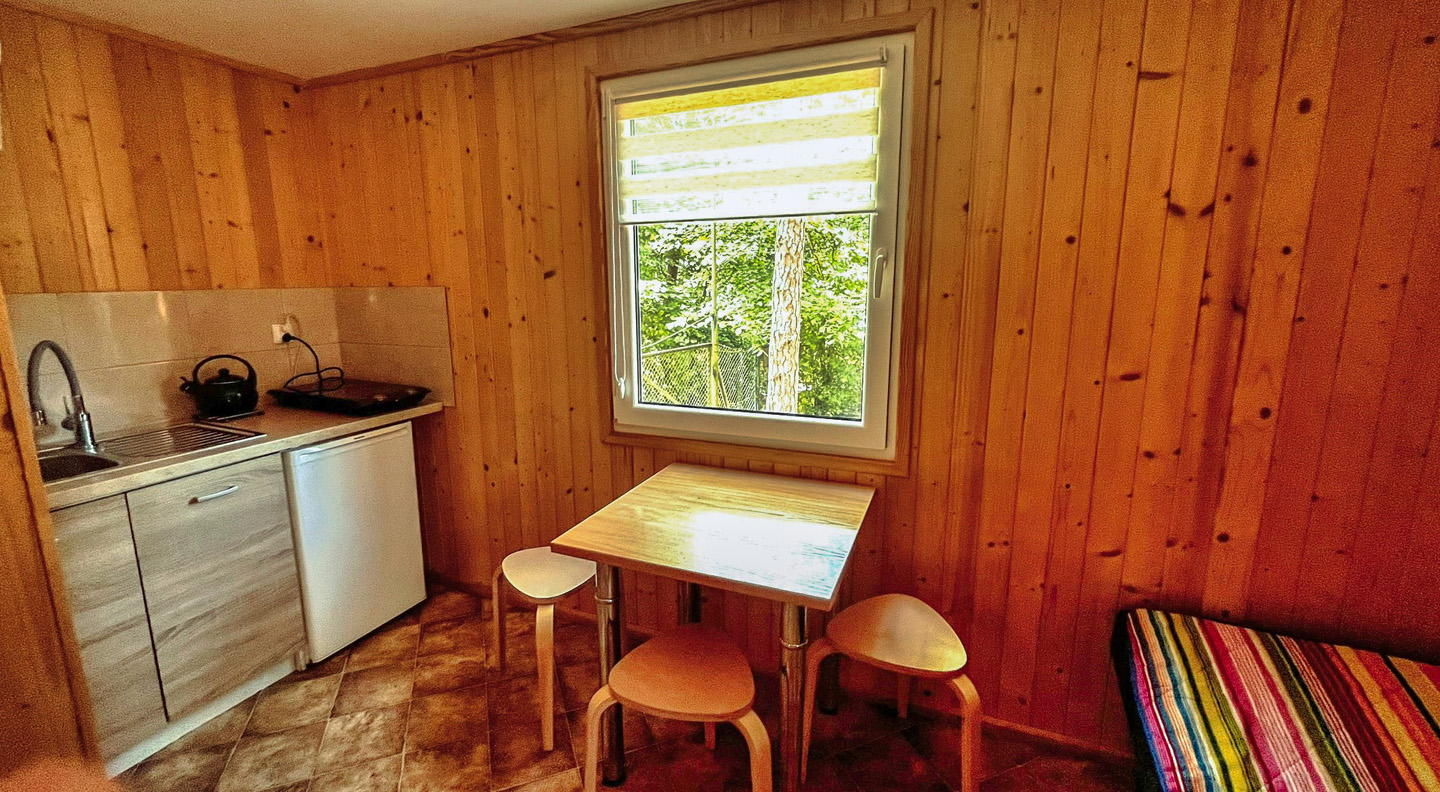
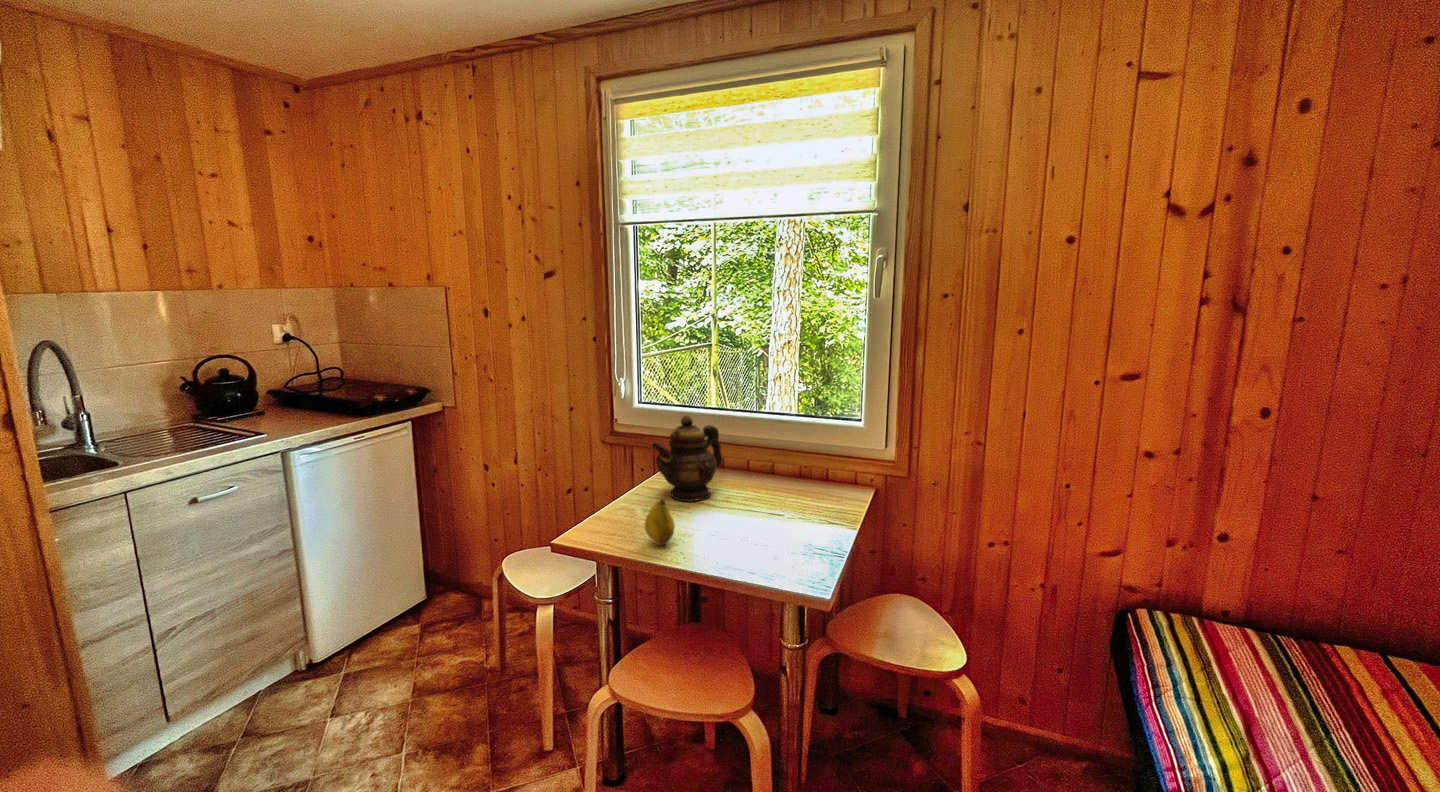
+ teapot (689, 455)
+ fruit (659, 521)
